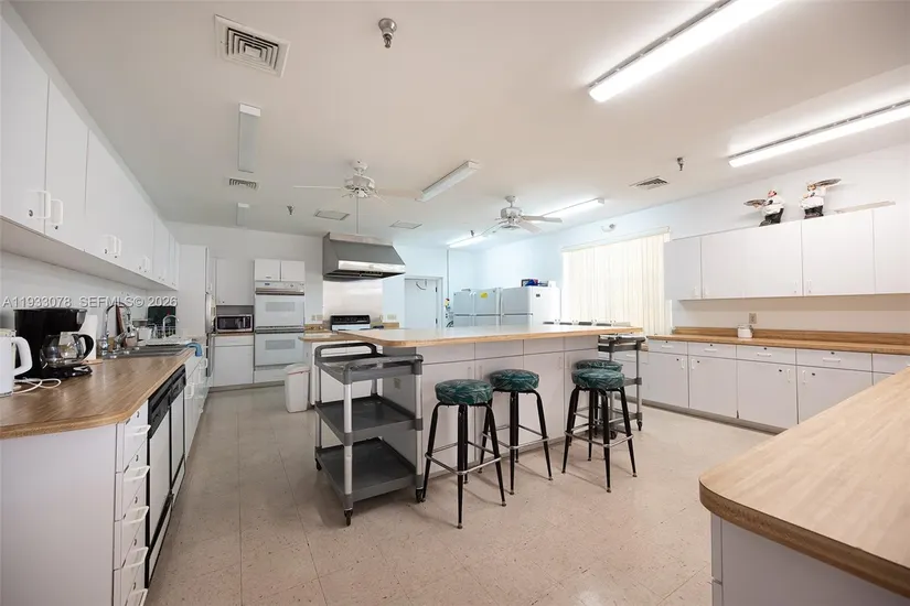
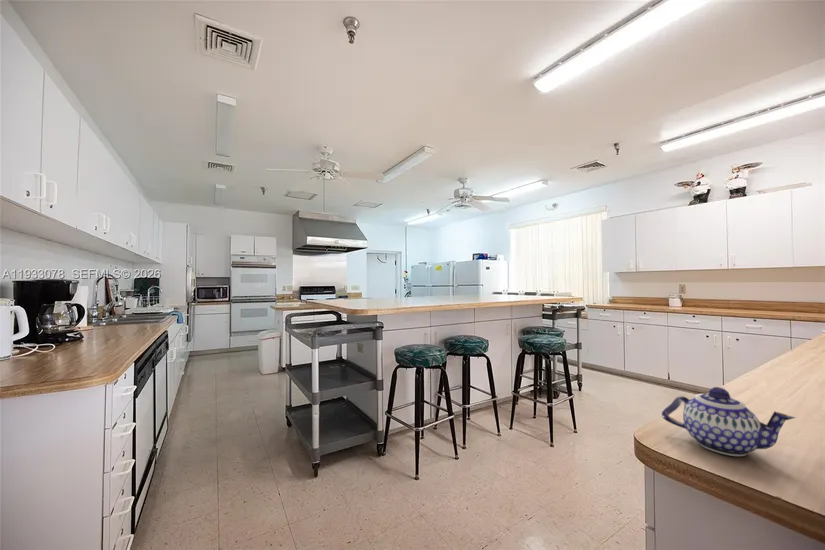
+ teapot (721, 417)
